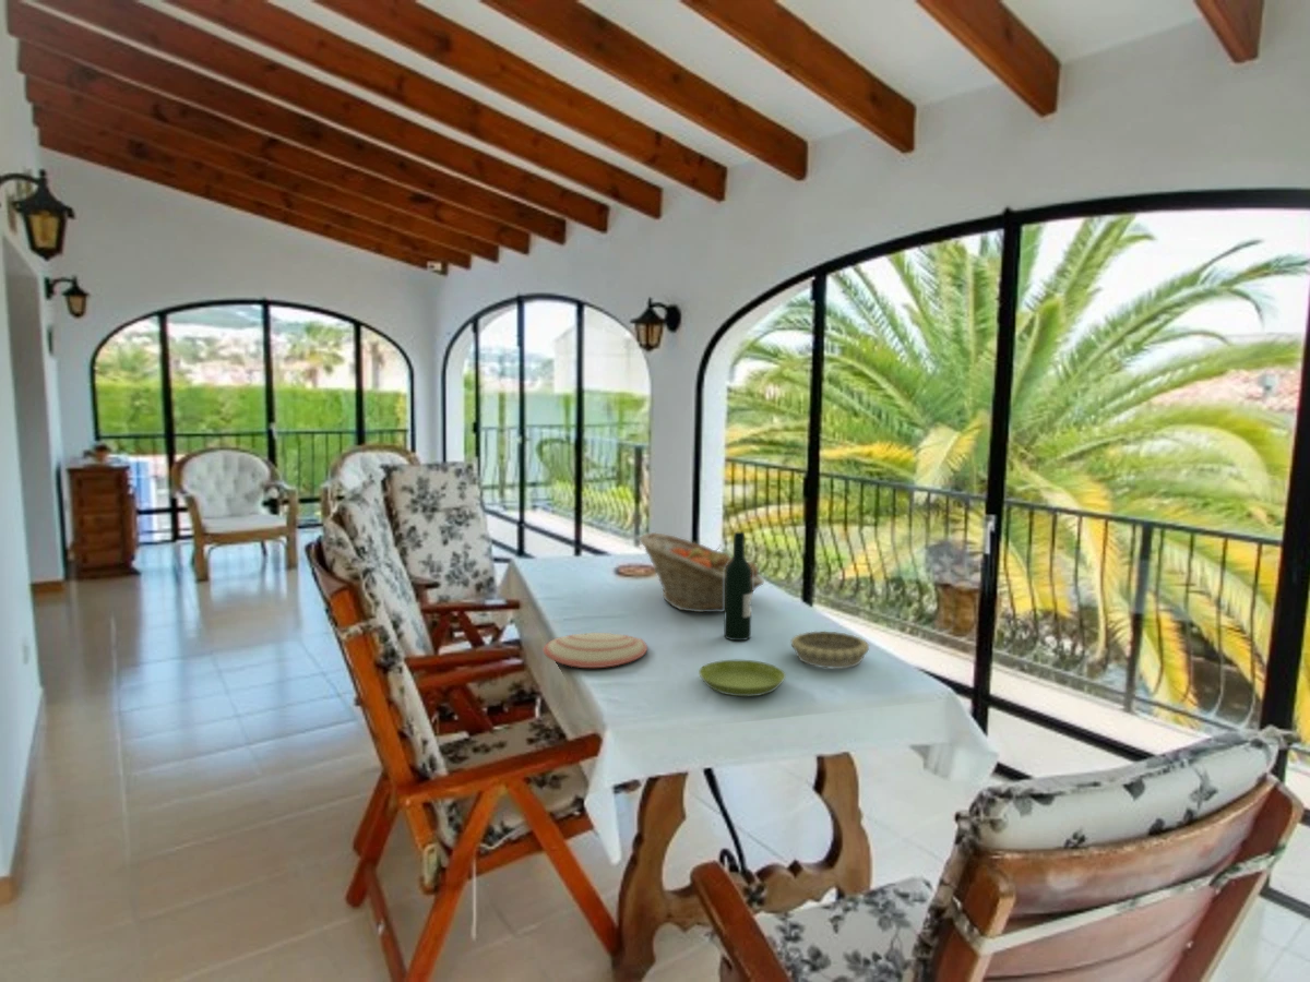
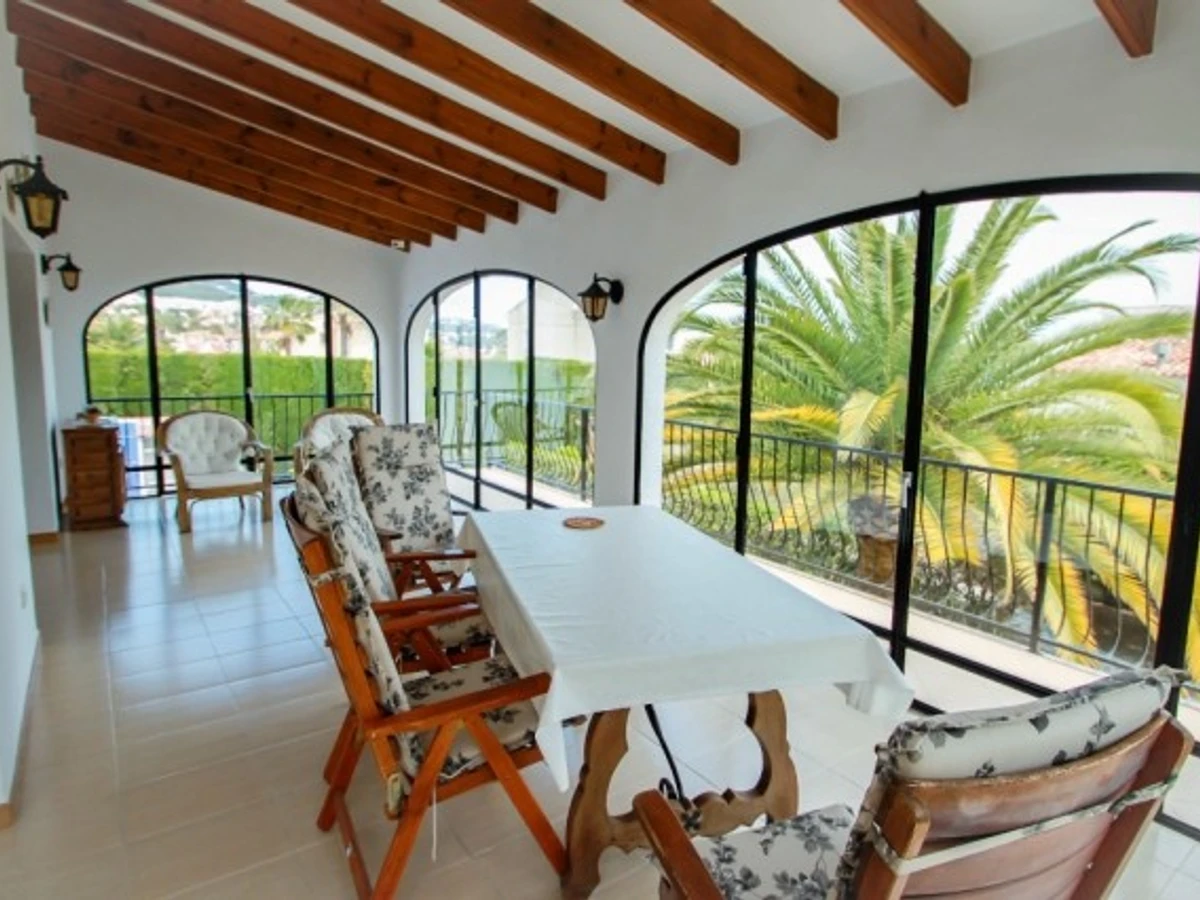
- plate (595, 644)
- decorative bowl (829, 649)
- fruit basket (700, 568)
- saucer (741, 679)
- wine bottle (738, 585)
